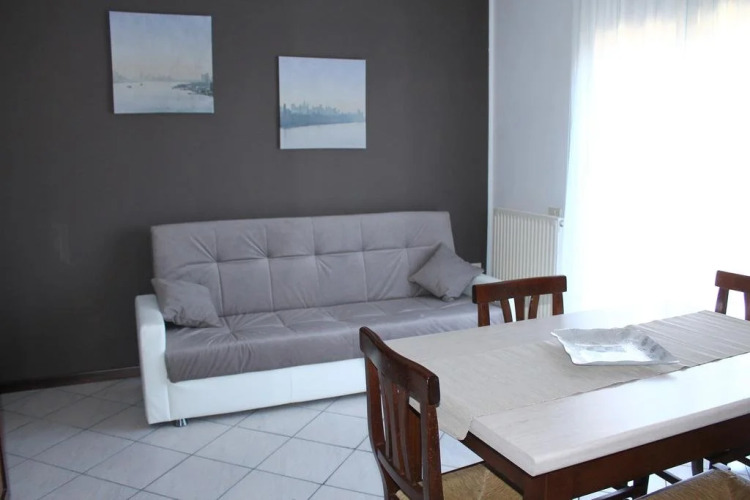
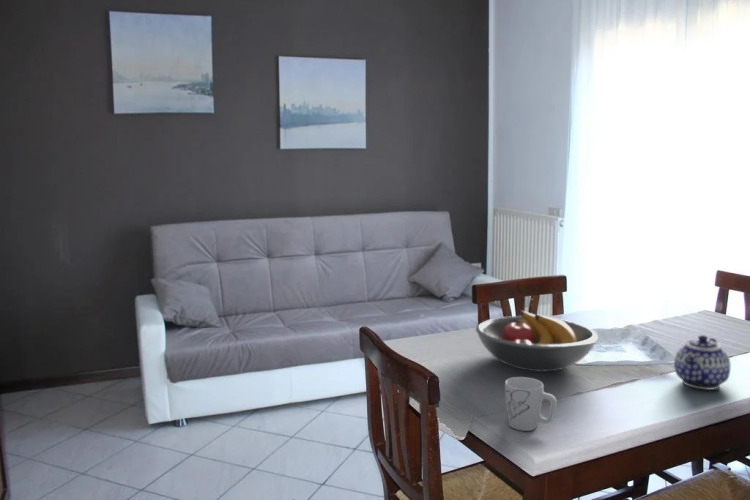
+ fruit bowl (535, 342)
+ teapot (702, 359)
+ mug (530, 405)
